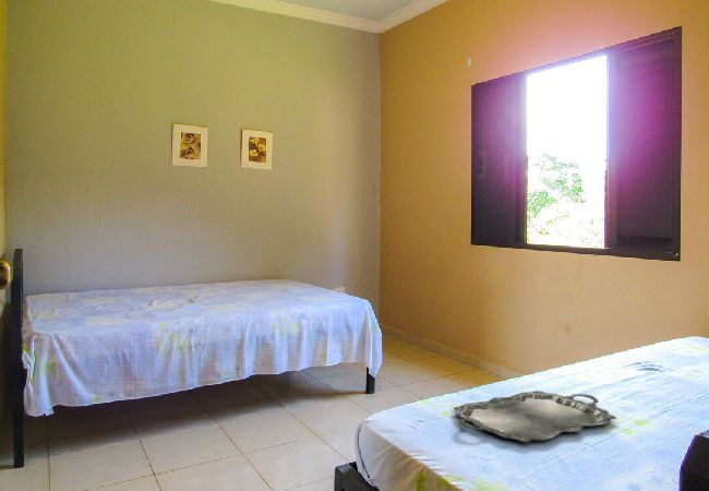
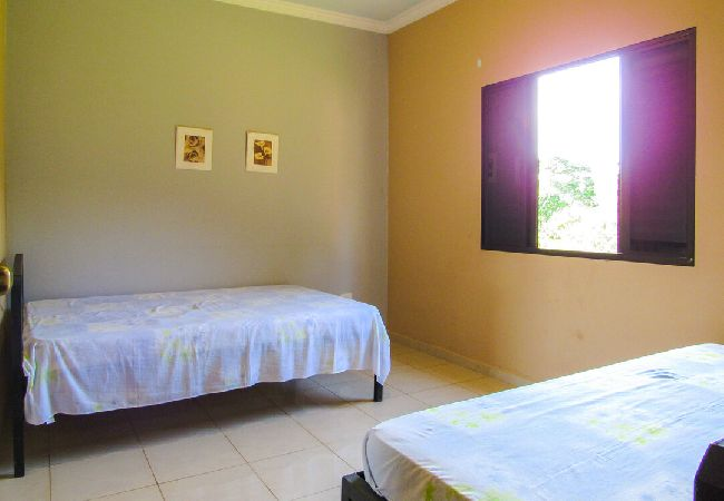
- serving tray (532, 412)
